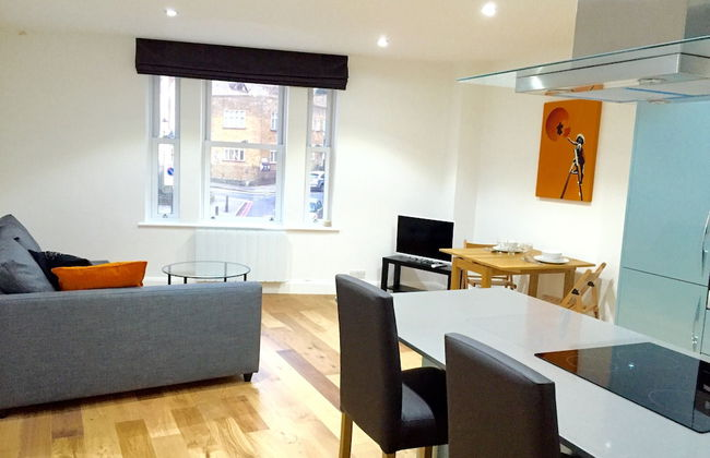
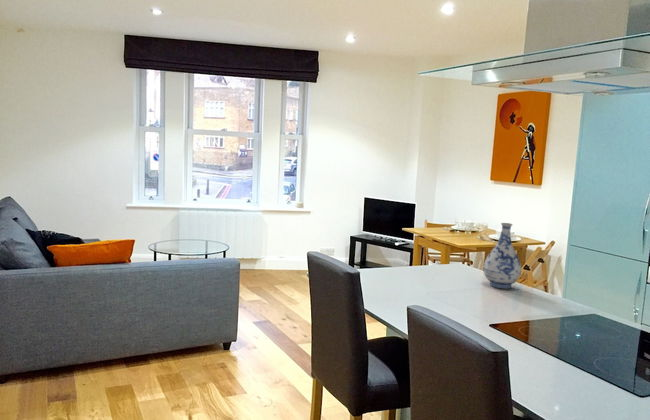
+ vase (503, 254)
